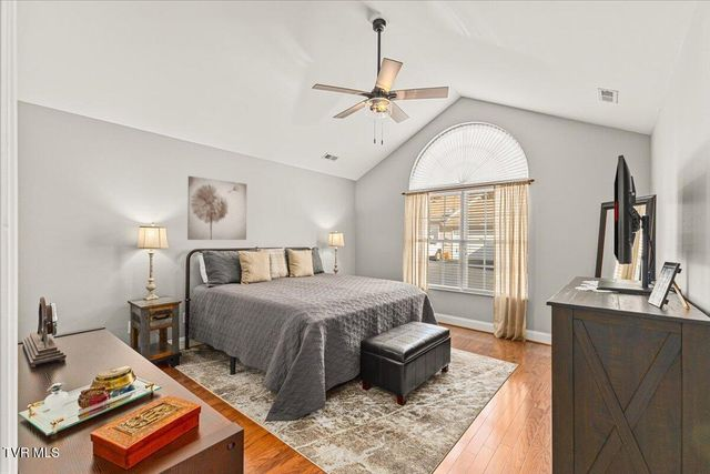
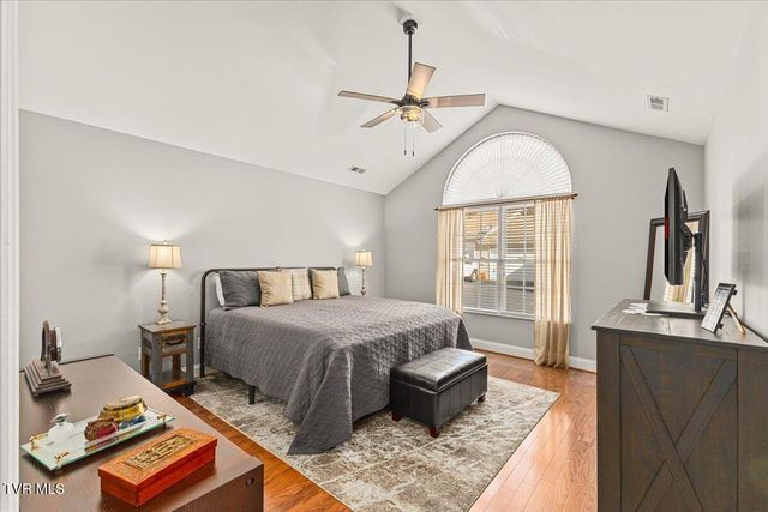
- wall art (219, 210)
